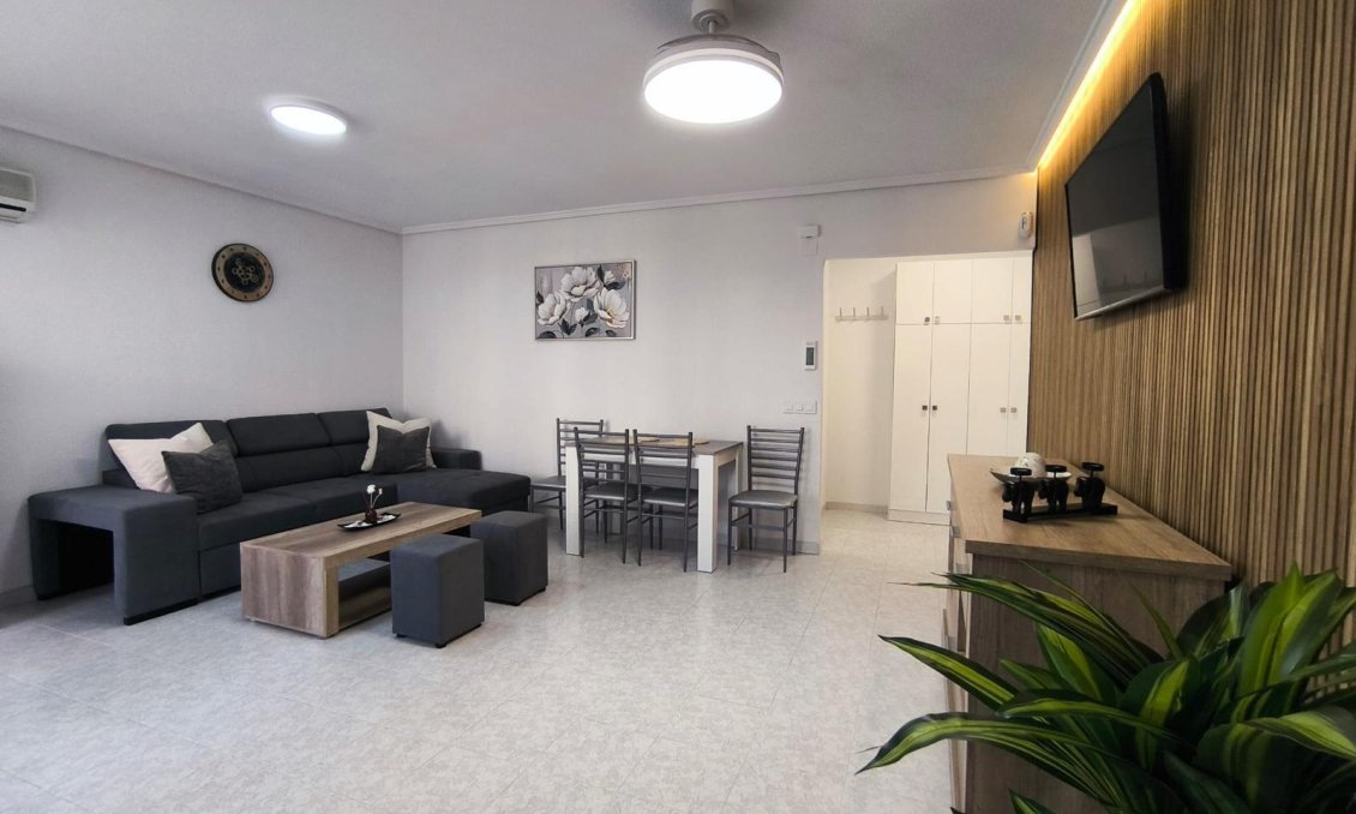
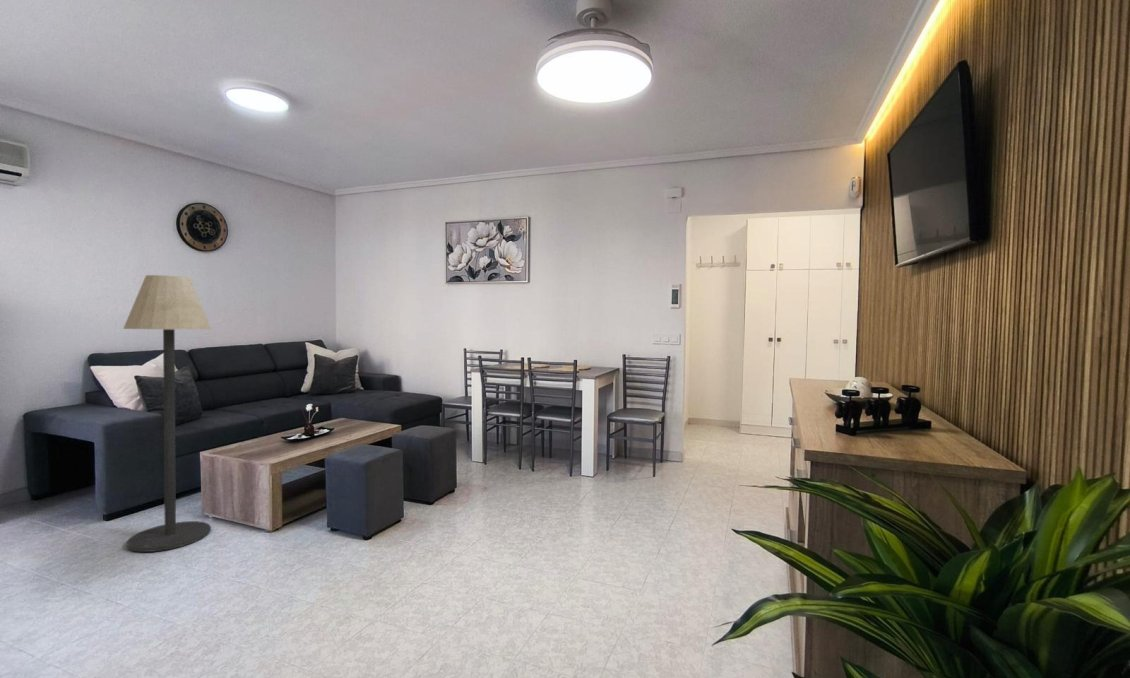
+ floor lamp (169, 408)
